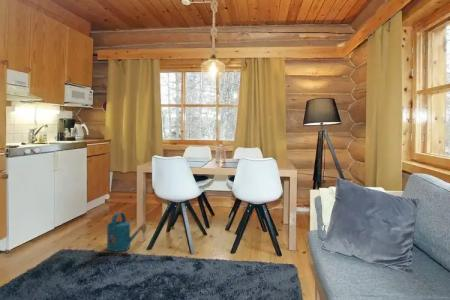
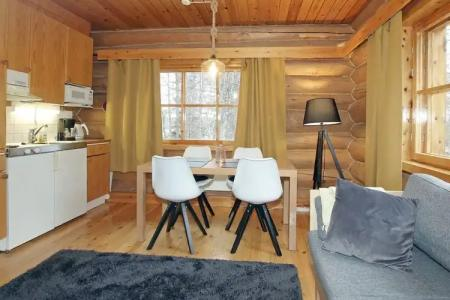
- watering can (126, 230)
